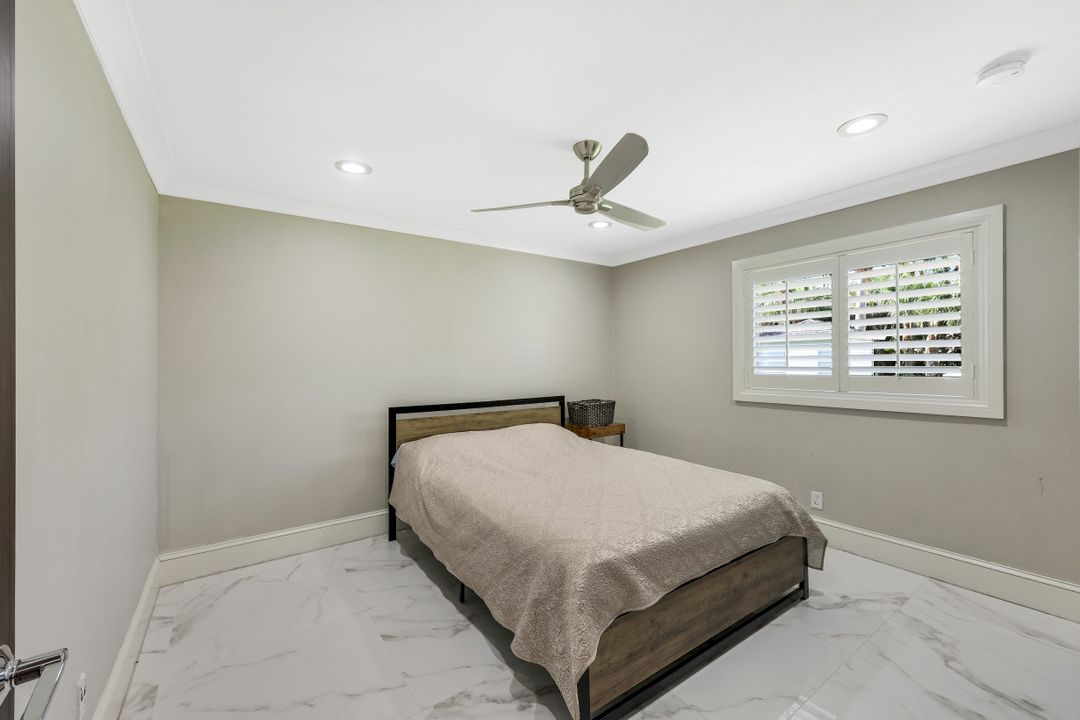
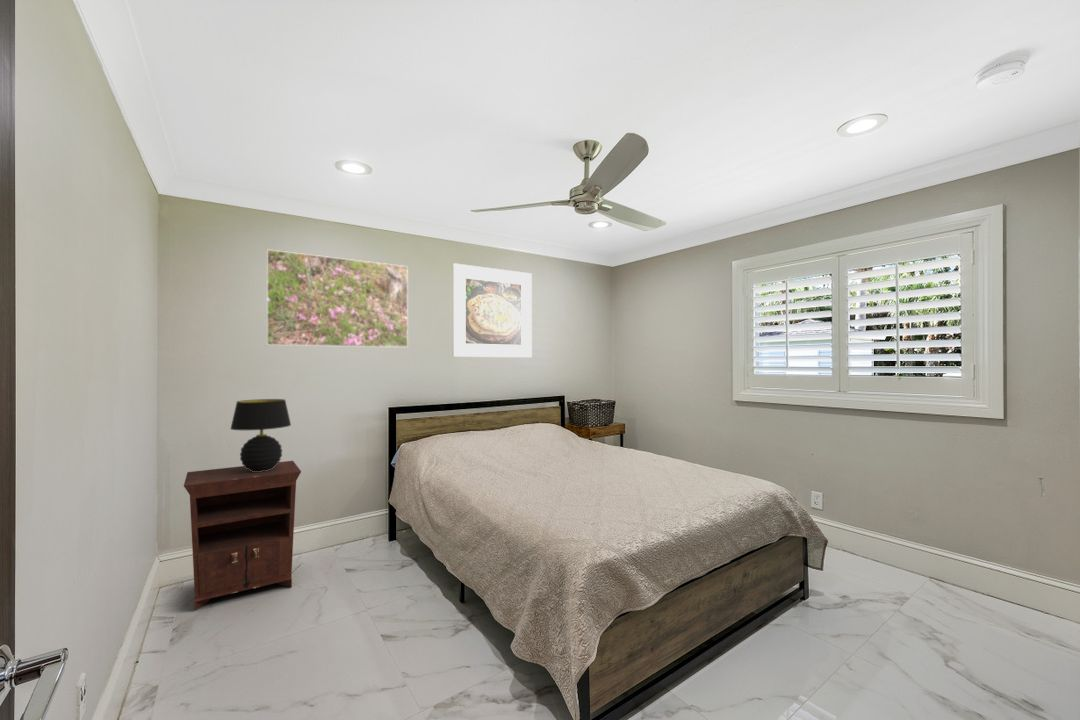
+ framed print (342, 302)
+ nightstand (244, 529)
+ table lamp (261, 434)
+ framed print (494, 312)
